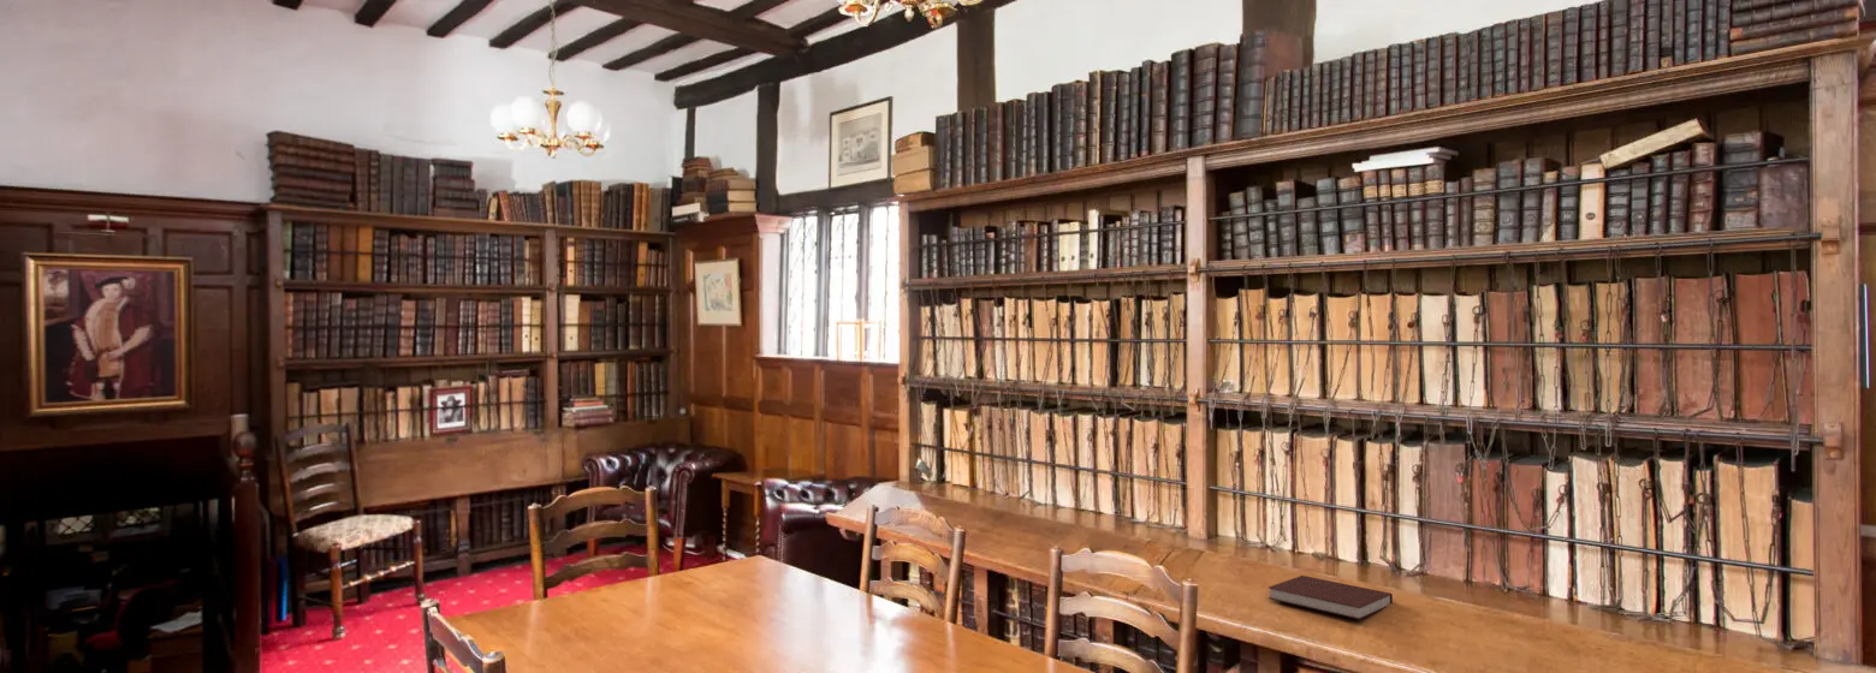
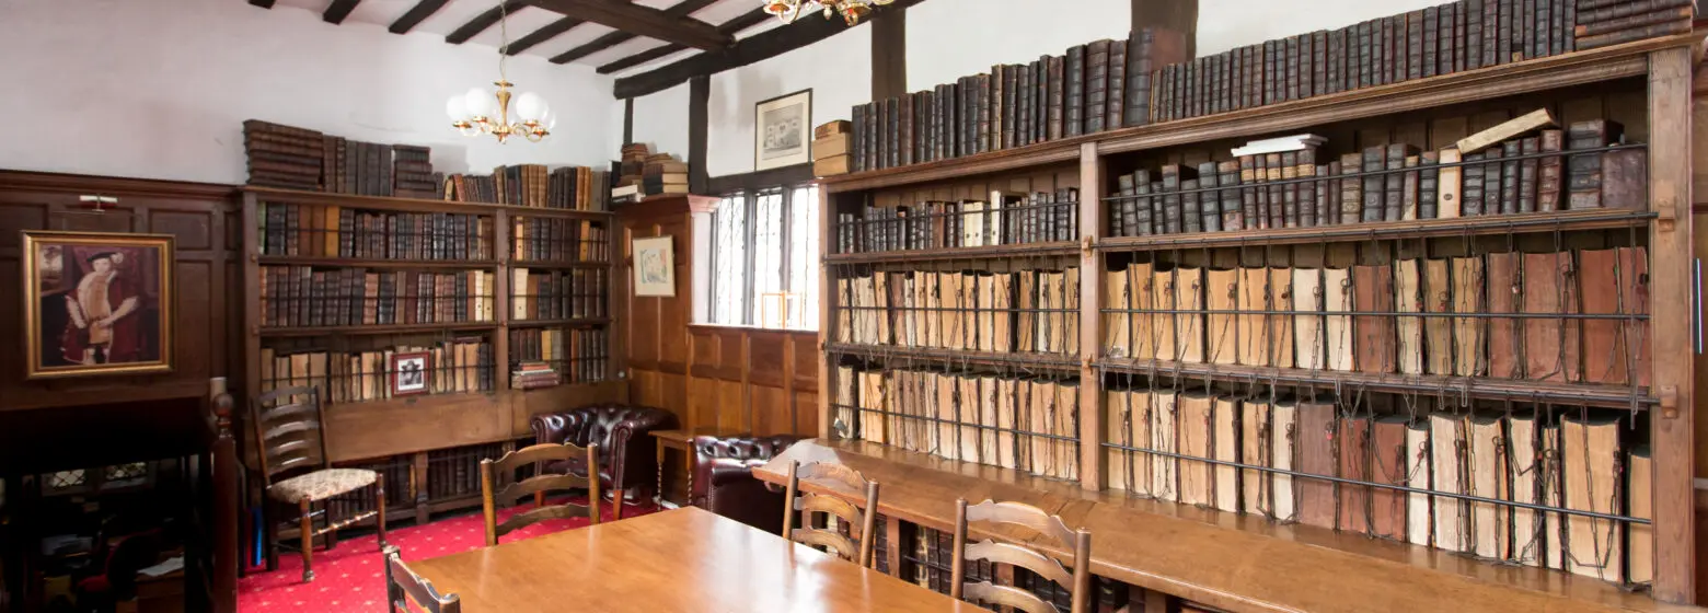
- notebook (1329, 595)
